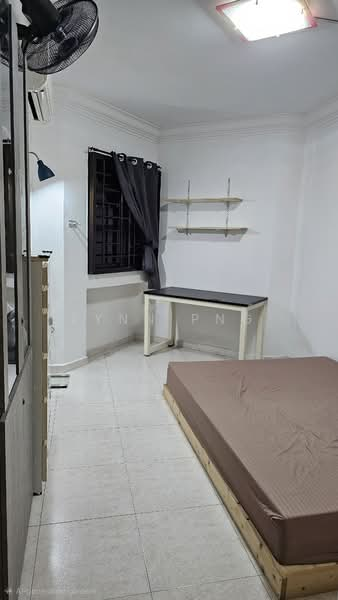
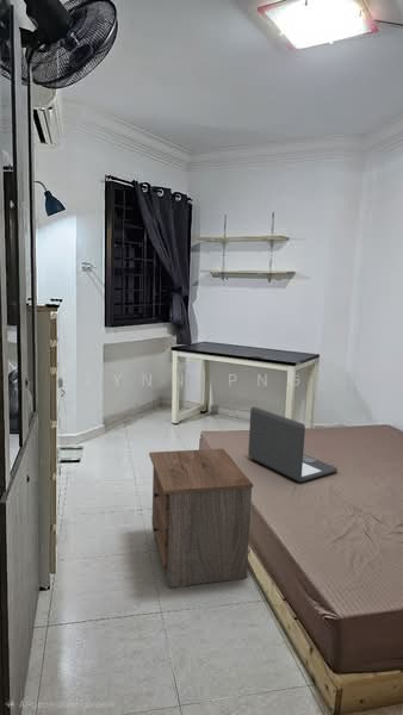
+ laptop (292, 439)
+ nightstand (194, 511)
